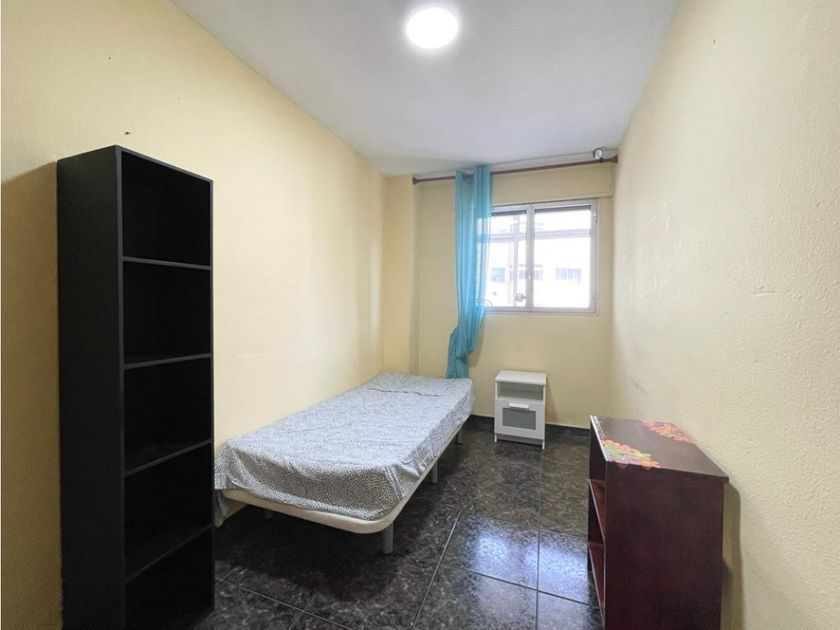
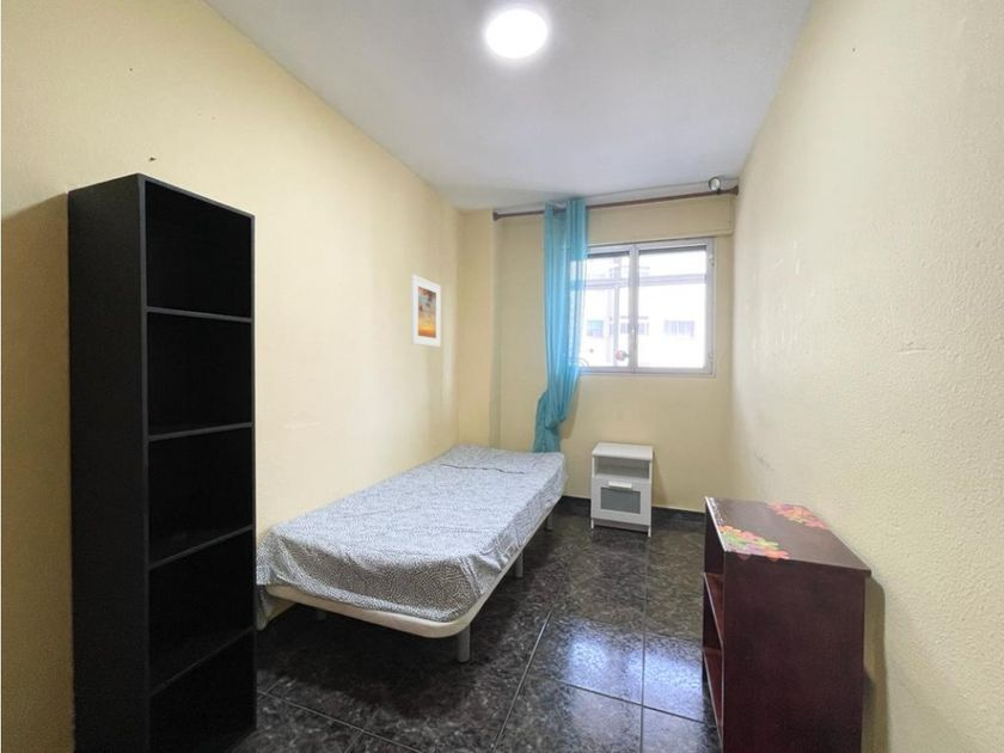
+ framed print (427, 313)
